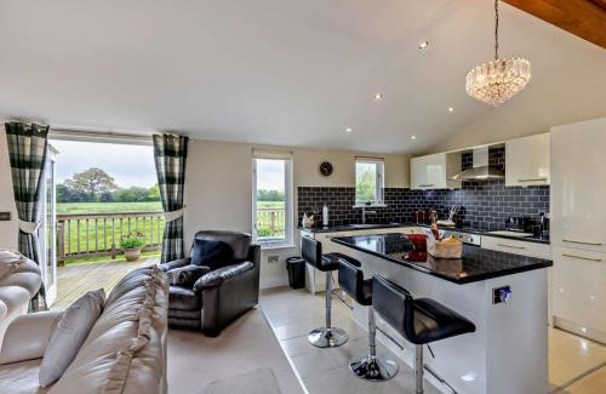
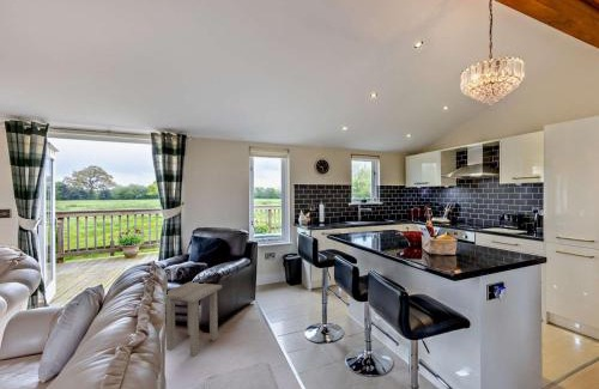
+ side table (192, 316)
